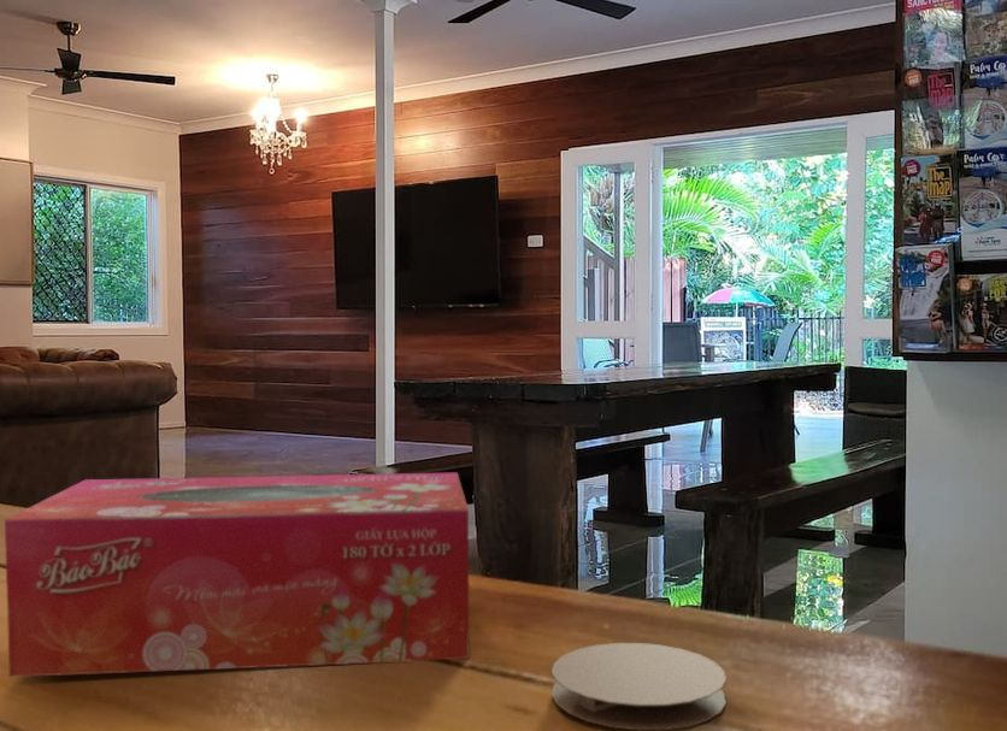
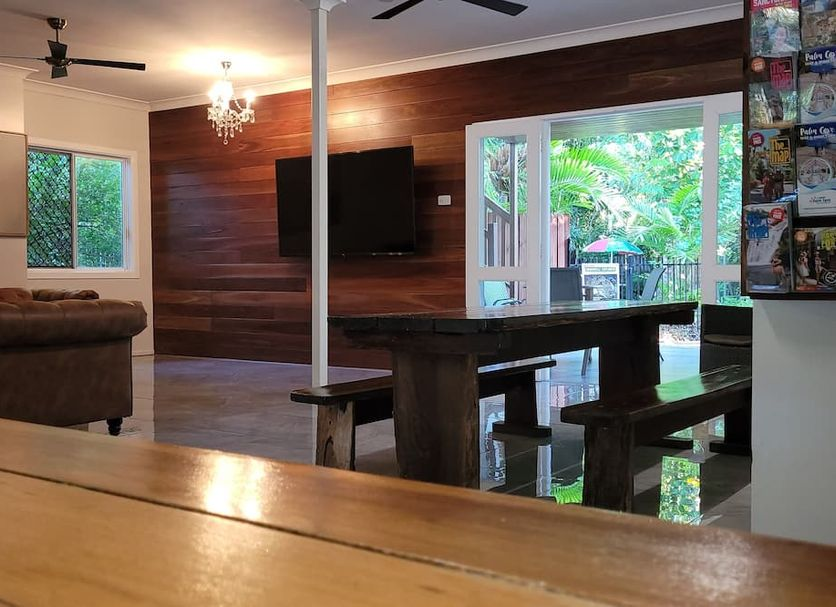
- coaster (637, 683)
- tissue box (260, 561)
